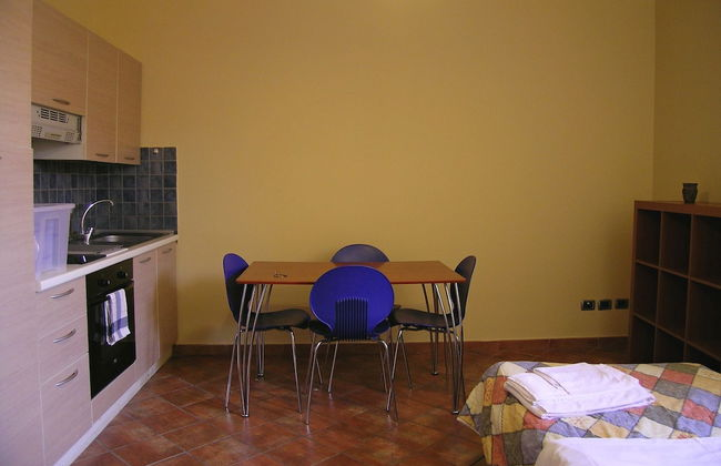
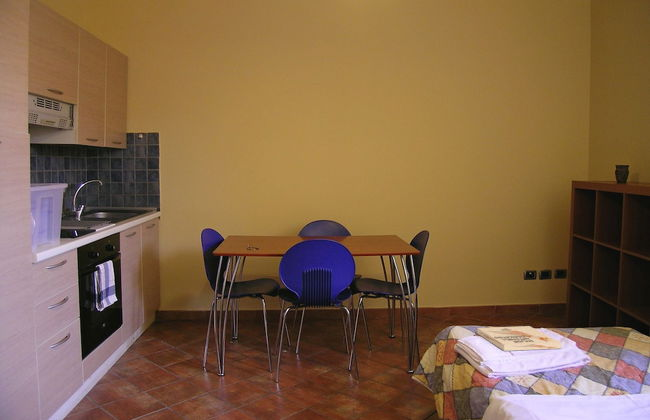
+ book (517, 337)
